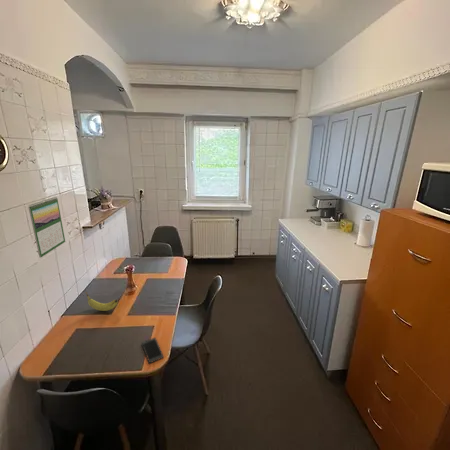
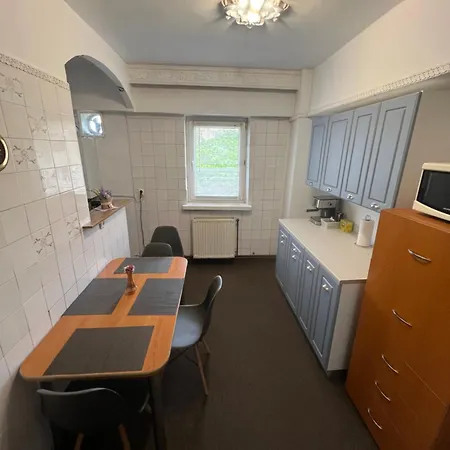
- smartphone (152, 349)
- calendar (48, 225)
- fruit (102, 303)
